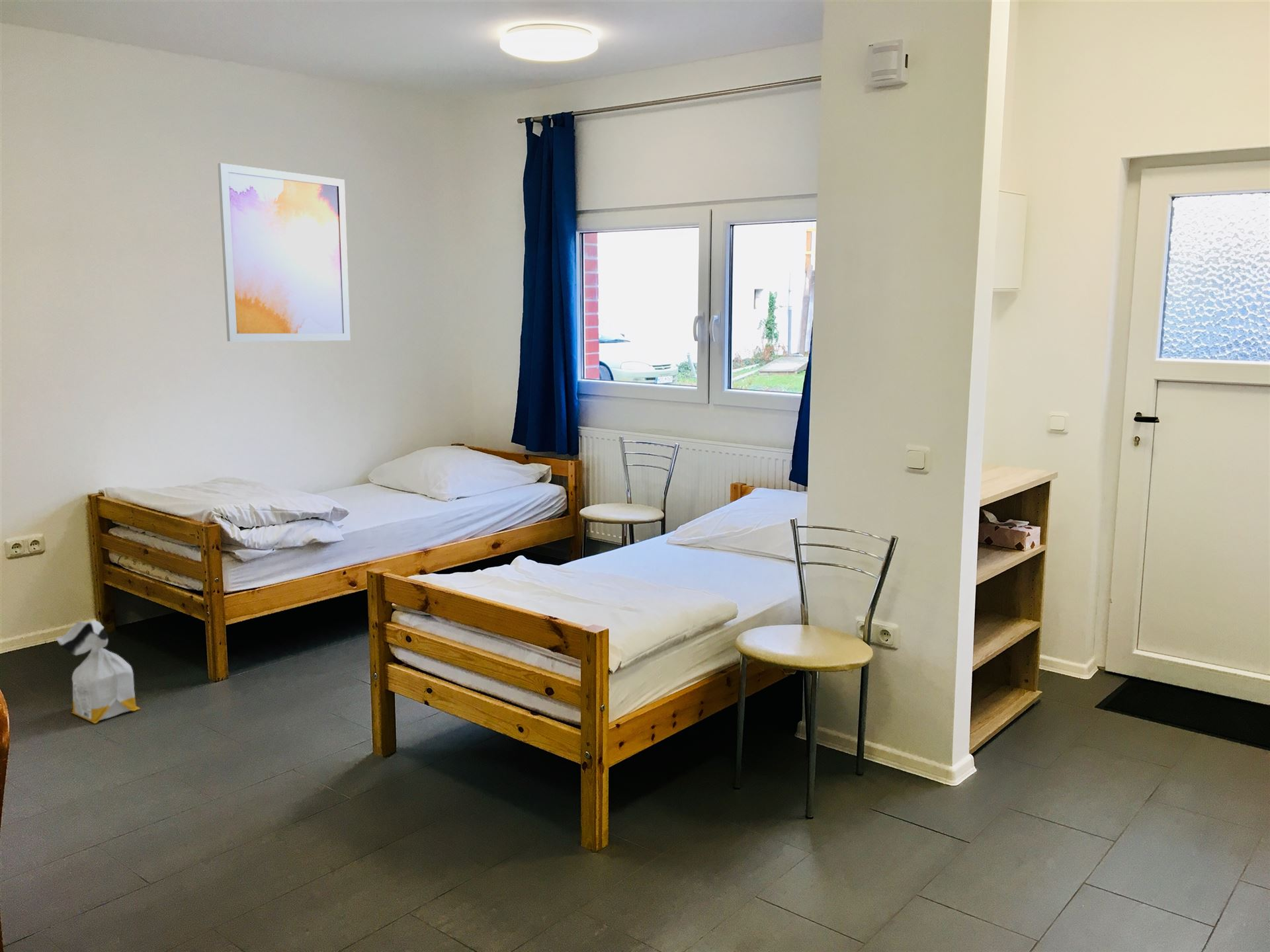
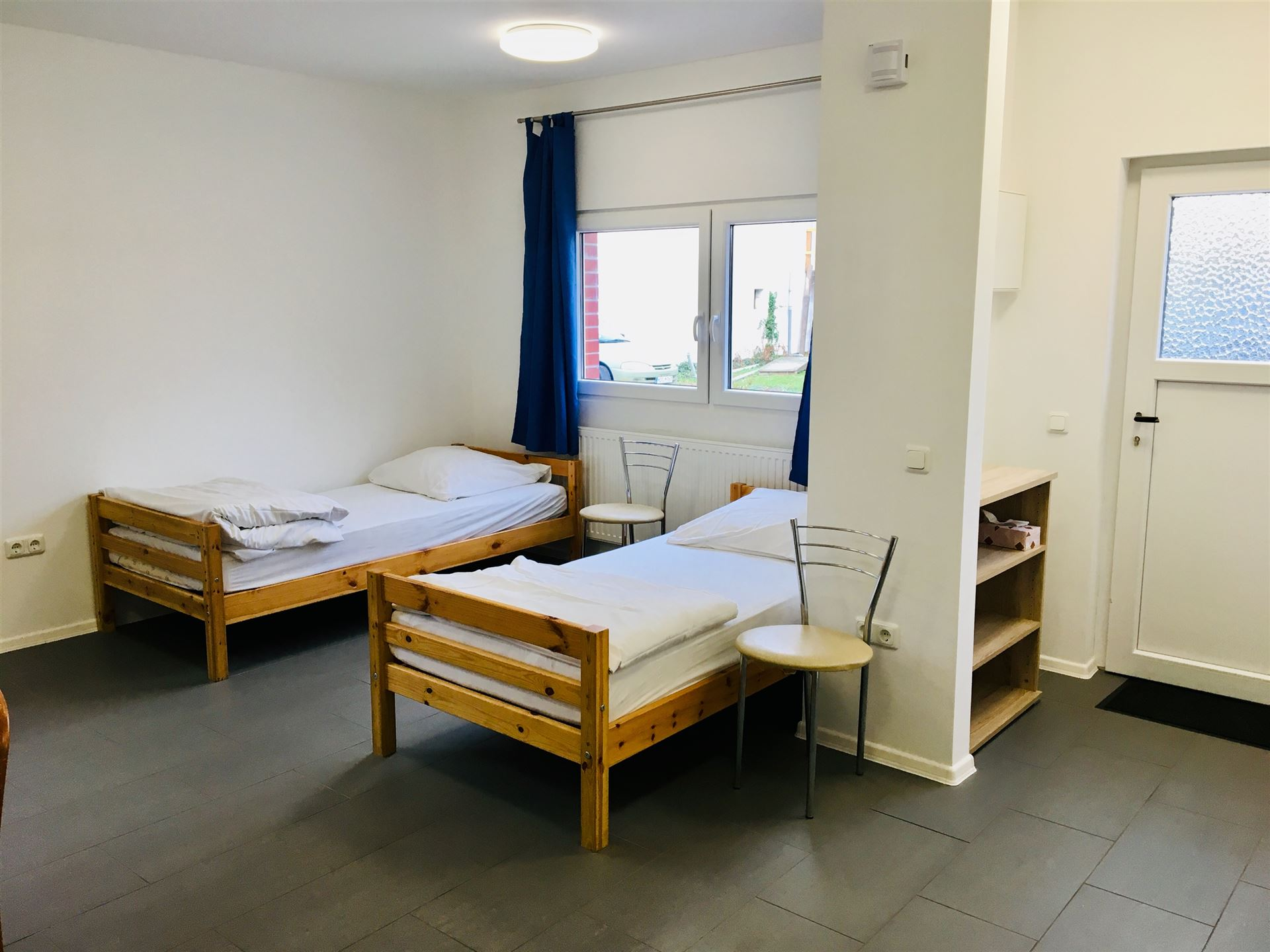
- wall art (288, 257)
- bag (99, 664)
